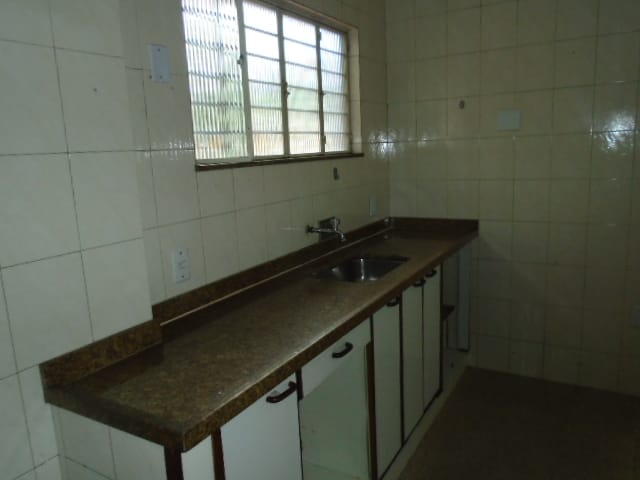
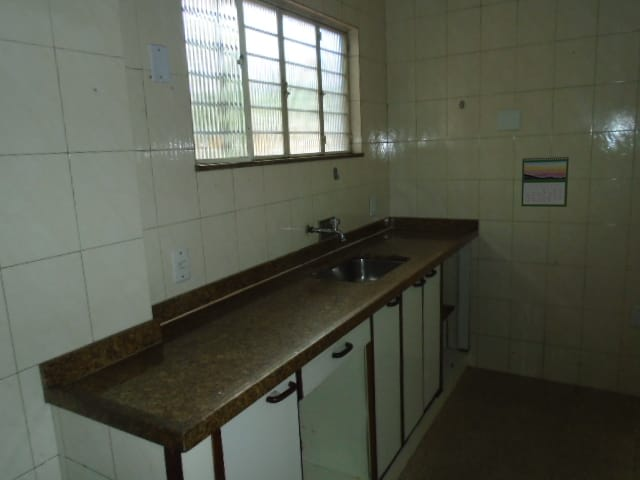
+ calendar (544, 181)
